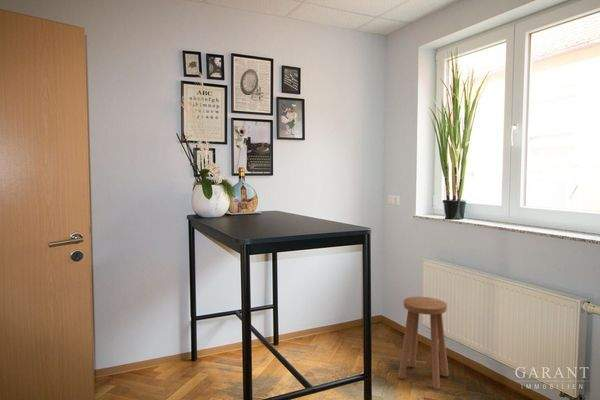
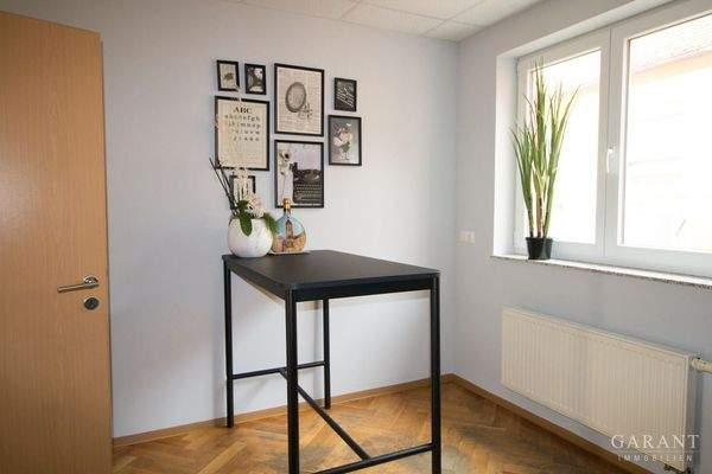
- stool (431, 339)
